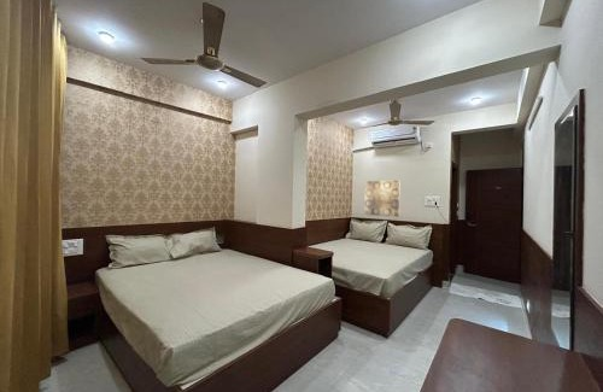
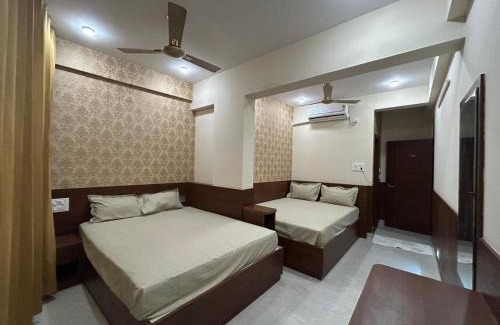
- wall art (381, 198)
